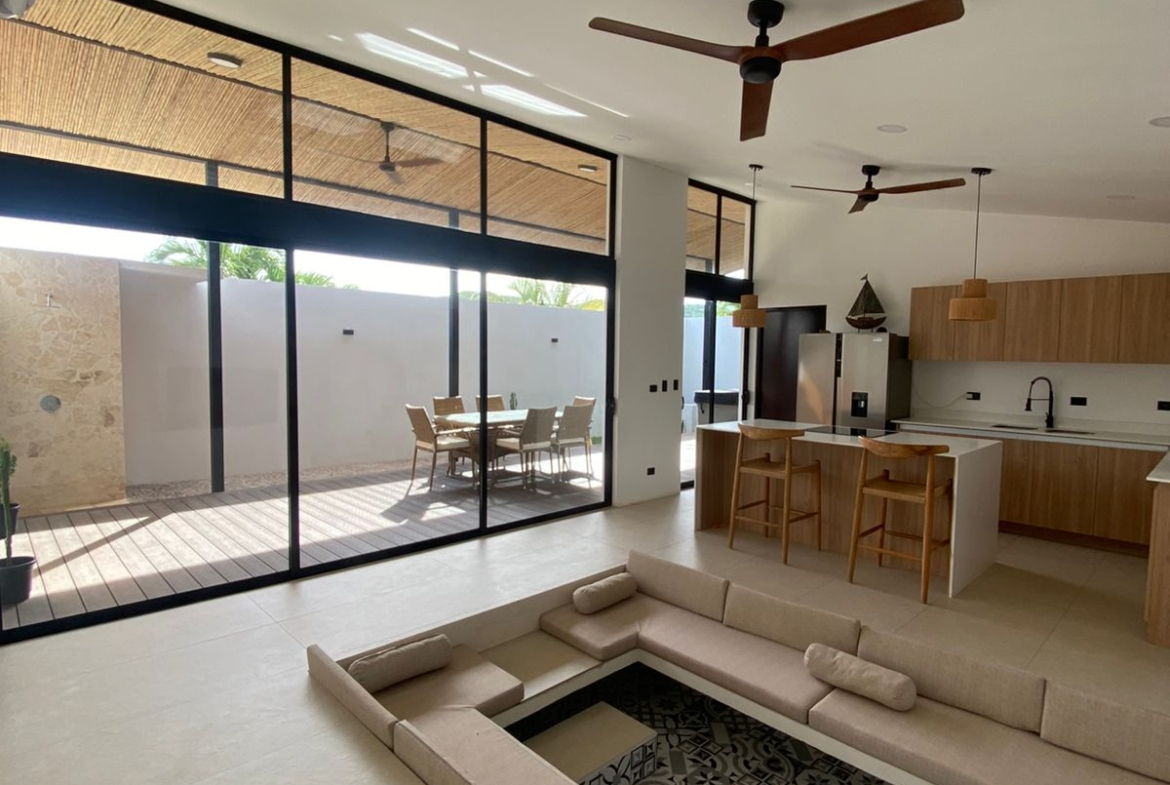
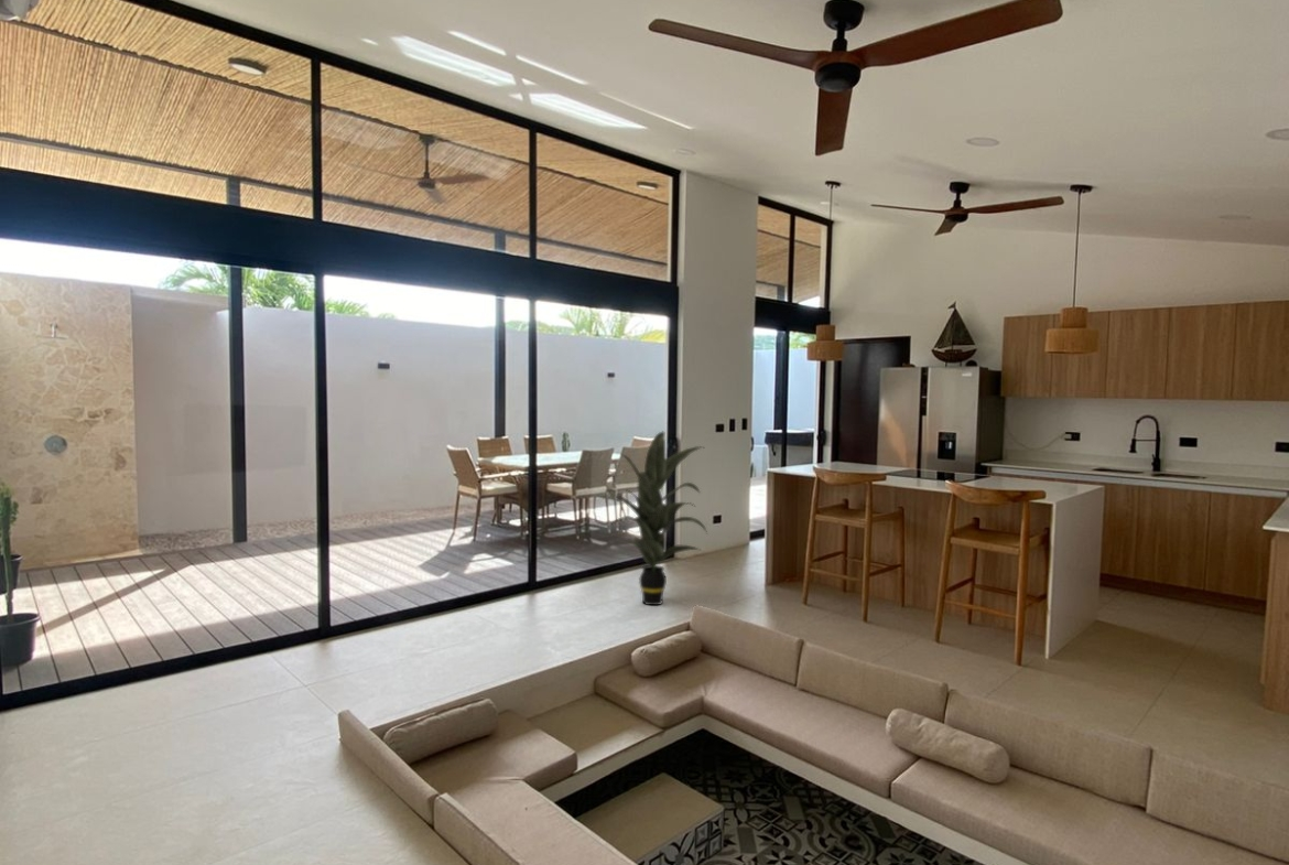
+ indoor plant (659, 517)
